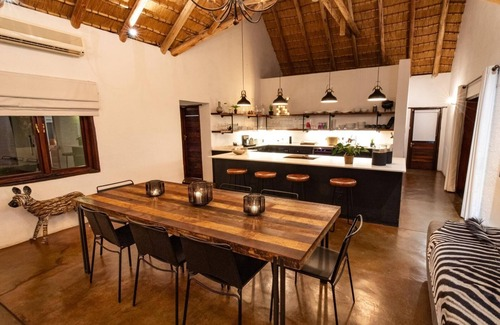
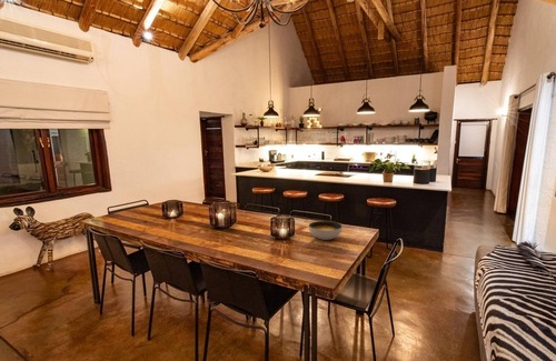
+ soup bowl (325, 231)
